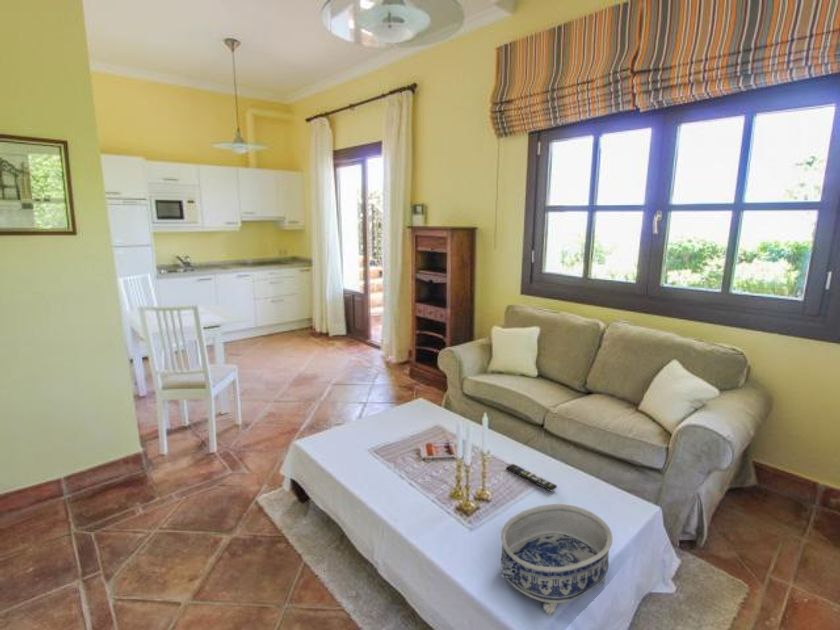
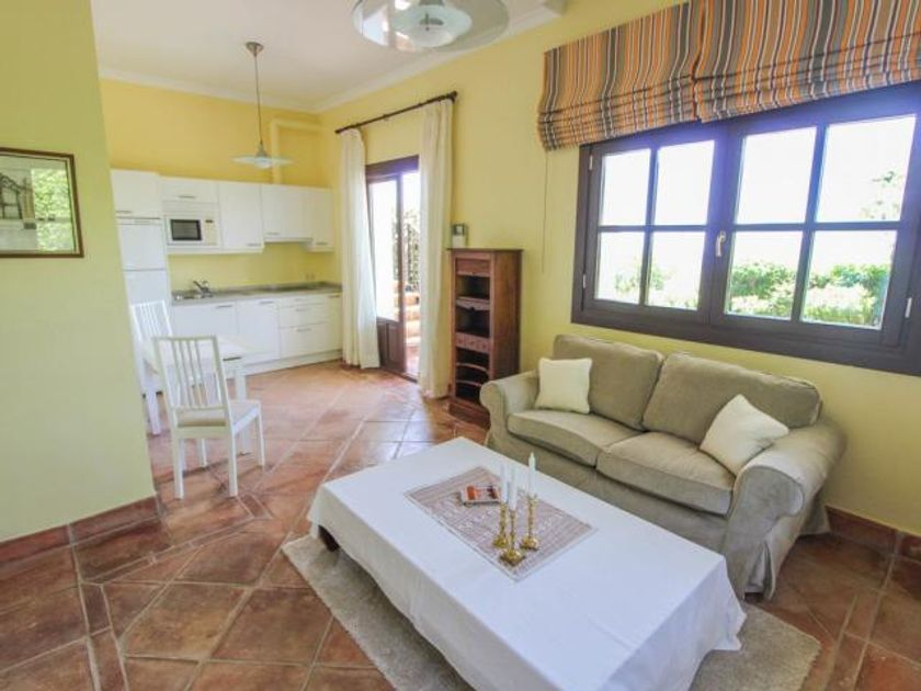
- decorative bowl (556, 553)
- remote control (530, 476)
